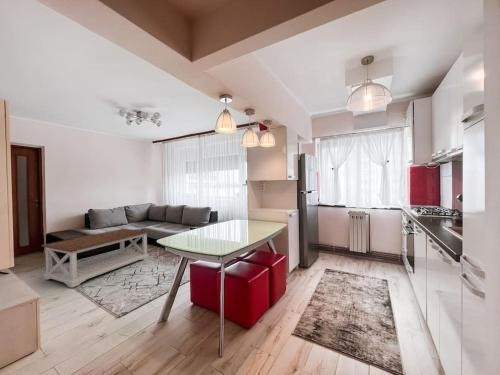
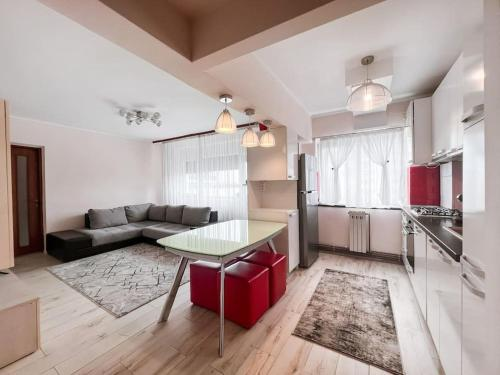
- coffee table (103, 255)
